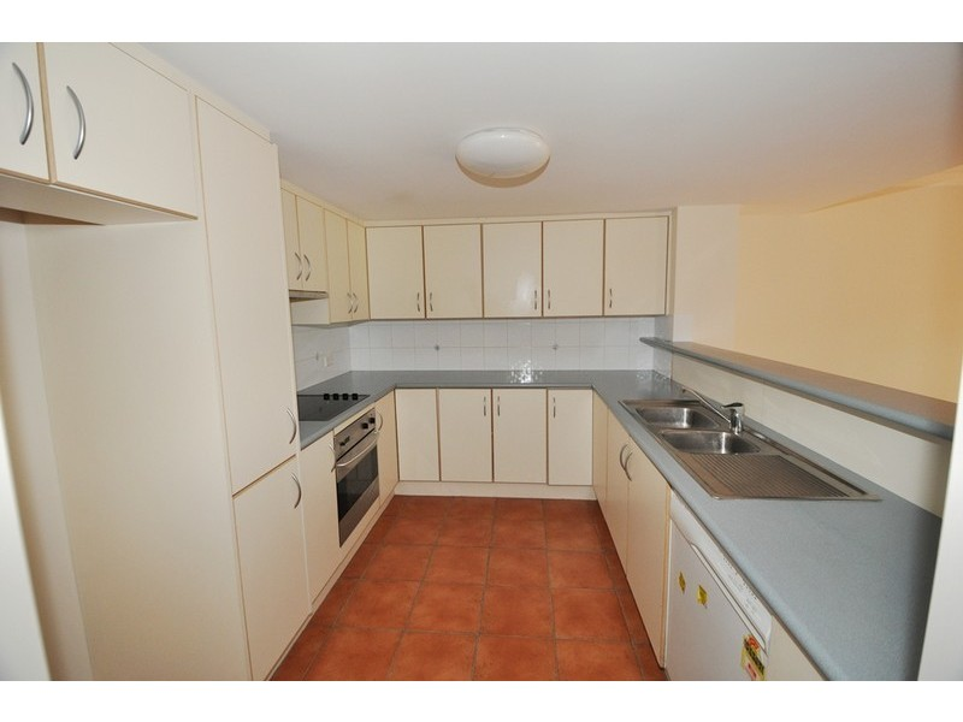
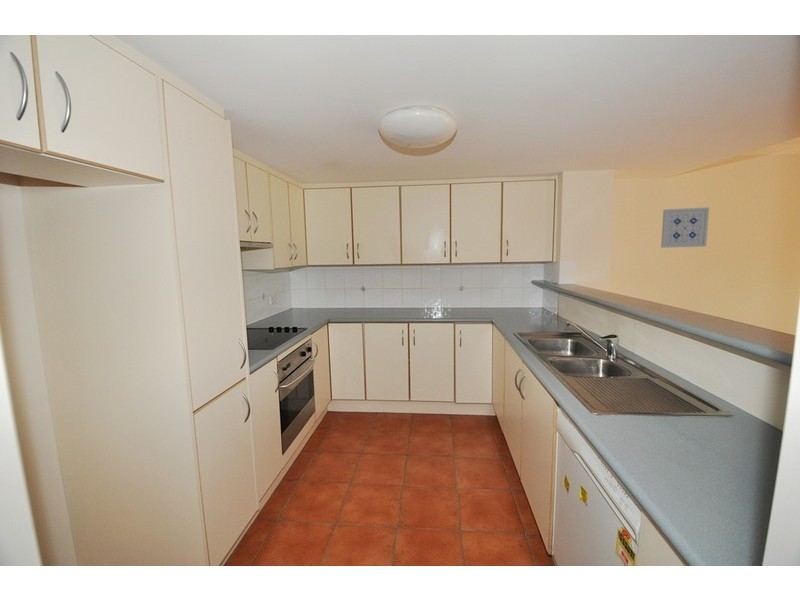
+ wall art (684, 227)
